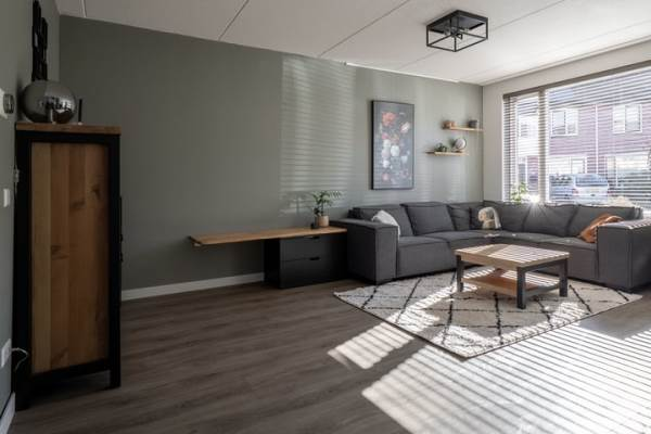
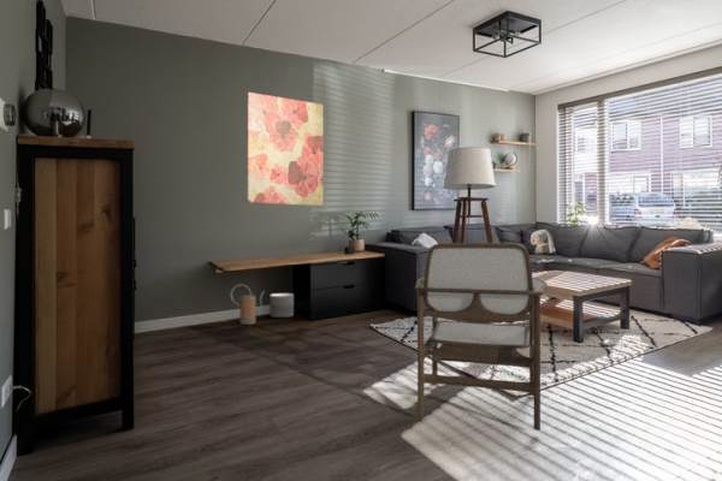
+ watering can (248, 303)
+ wall art (286, 150)
+ floor lamp (457, 234)
+ armchair (479, 325)
+ planter (282, 304)
